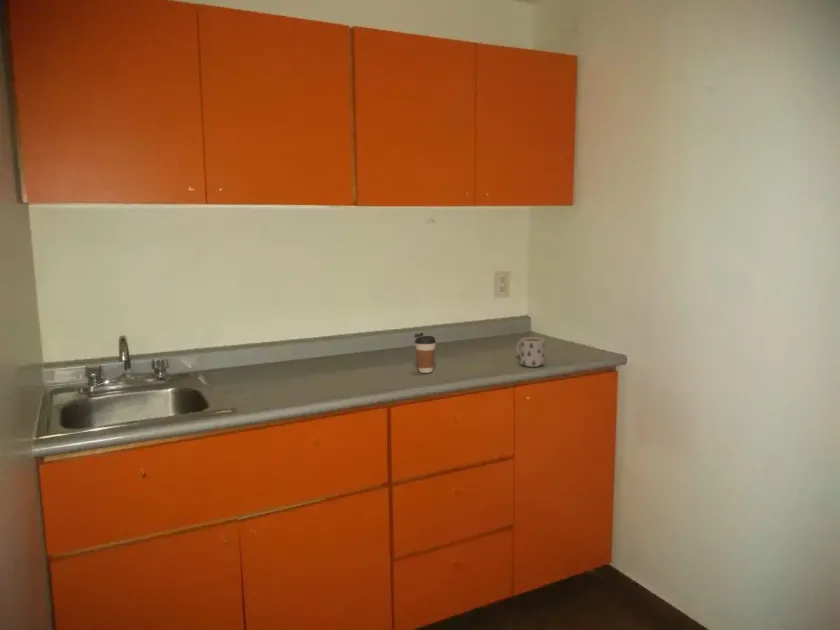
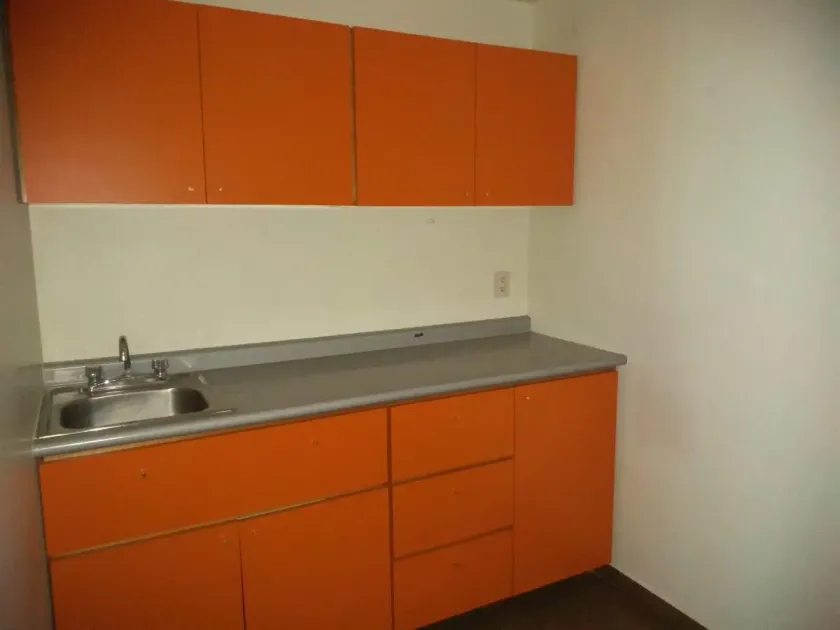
- mug (528, 351)
- coffee cup (425, 354)
